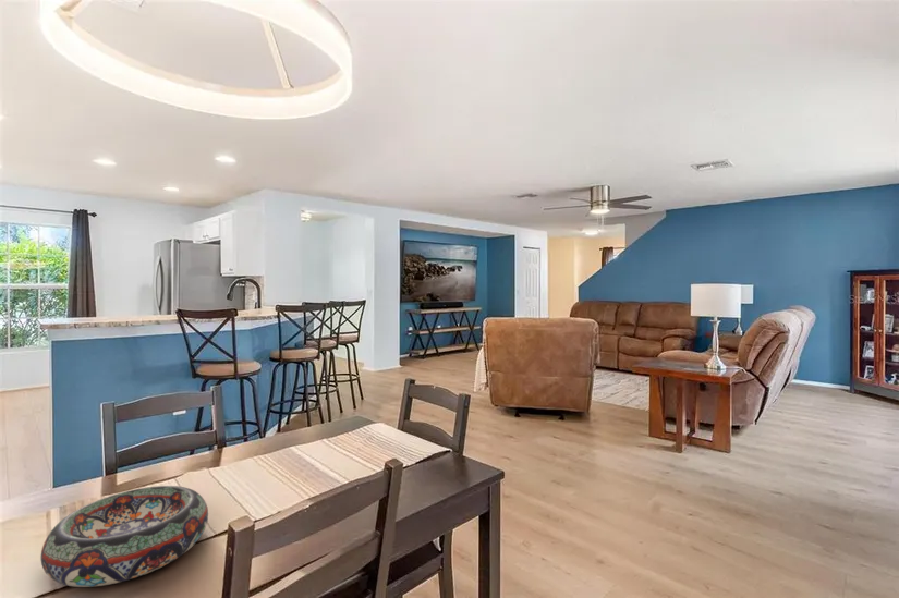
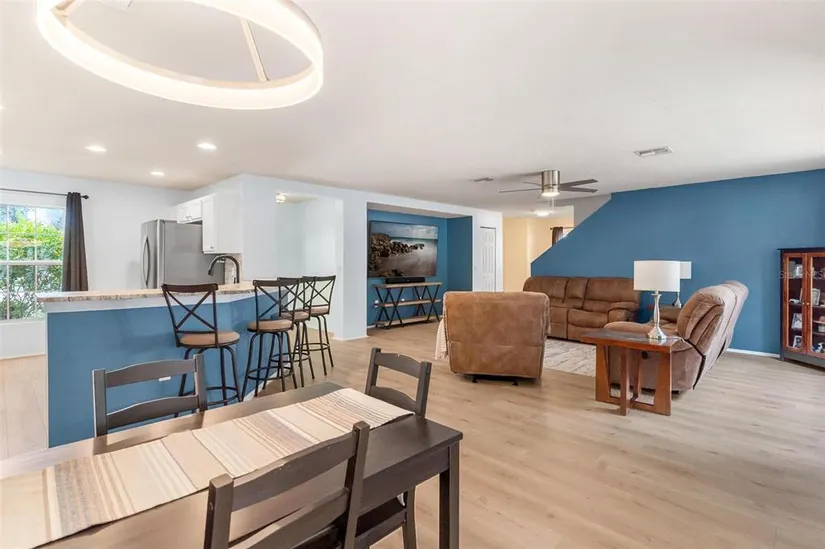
- decorative bowl (132, 530)
